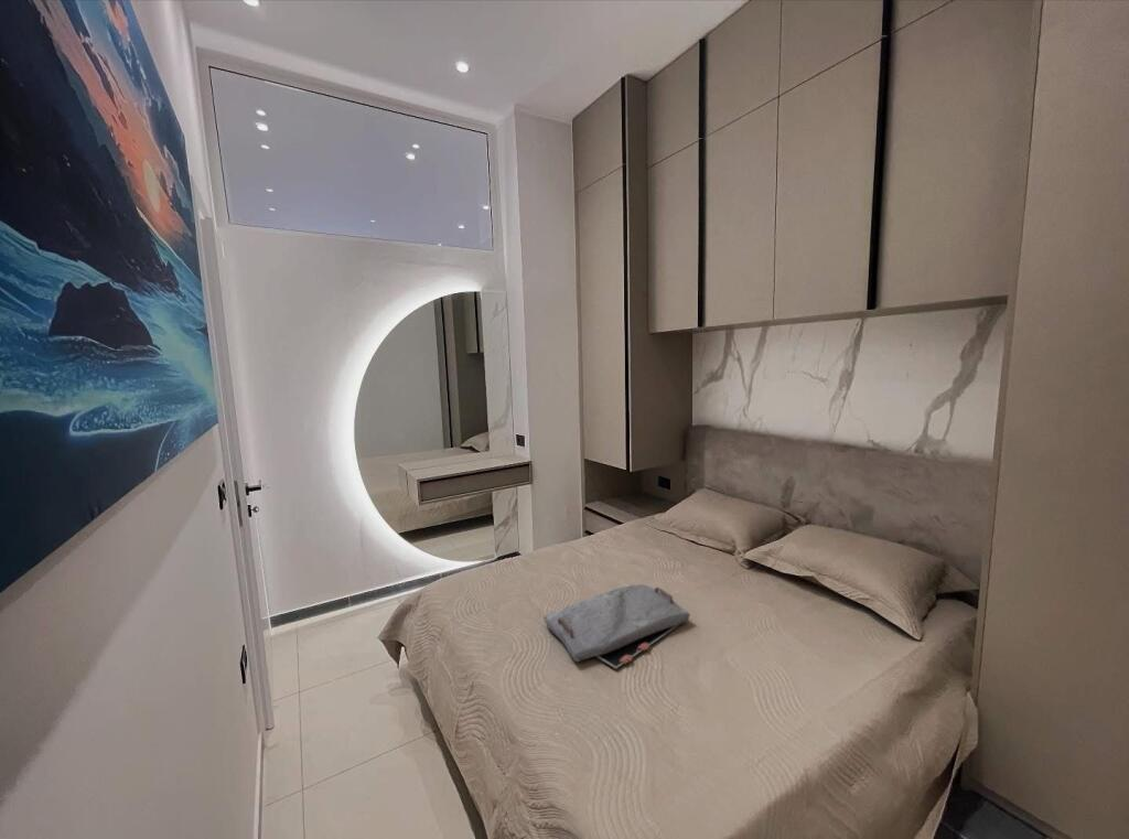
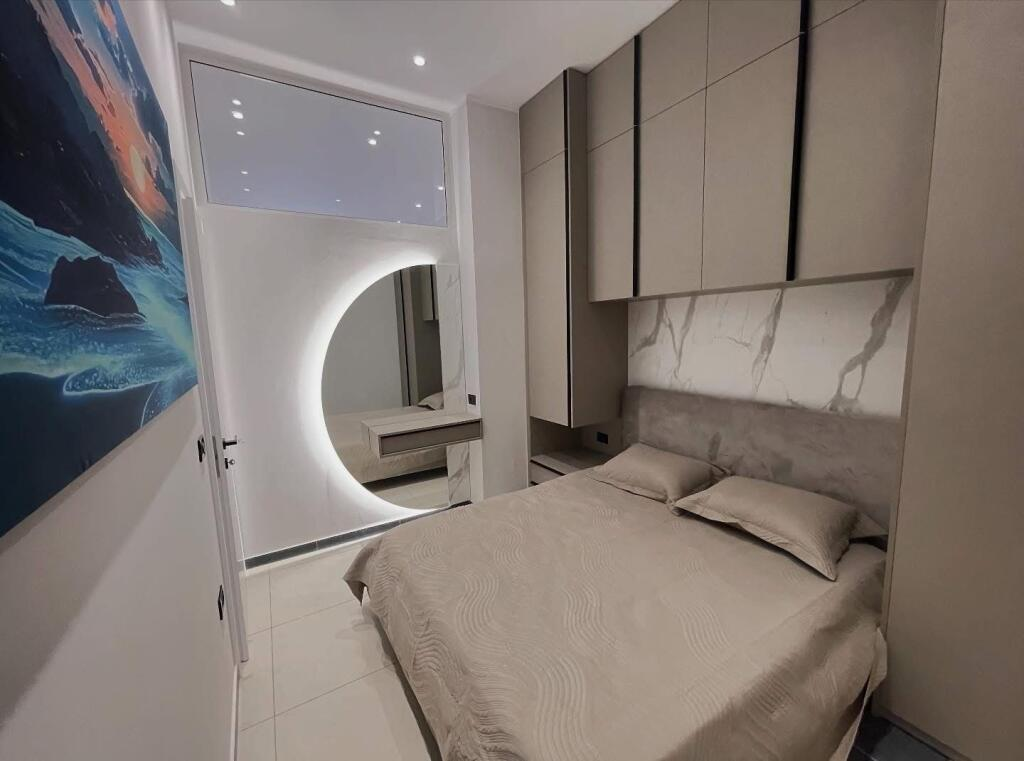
- serving tray (621, 620)
